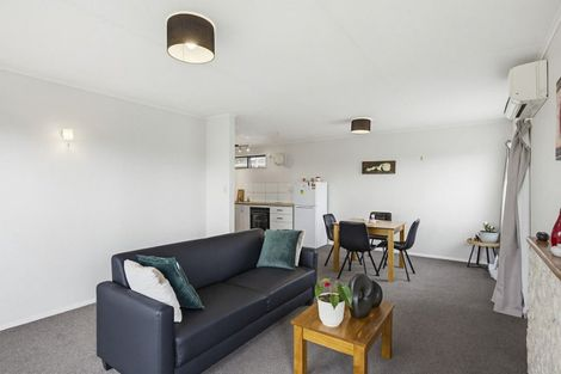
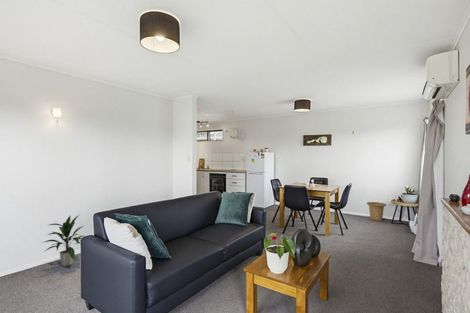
+ indoor plant (66, 240)
+ basket (376, 211)
